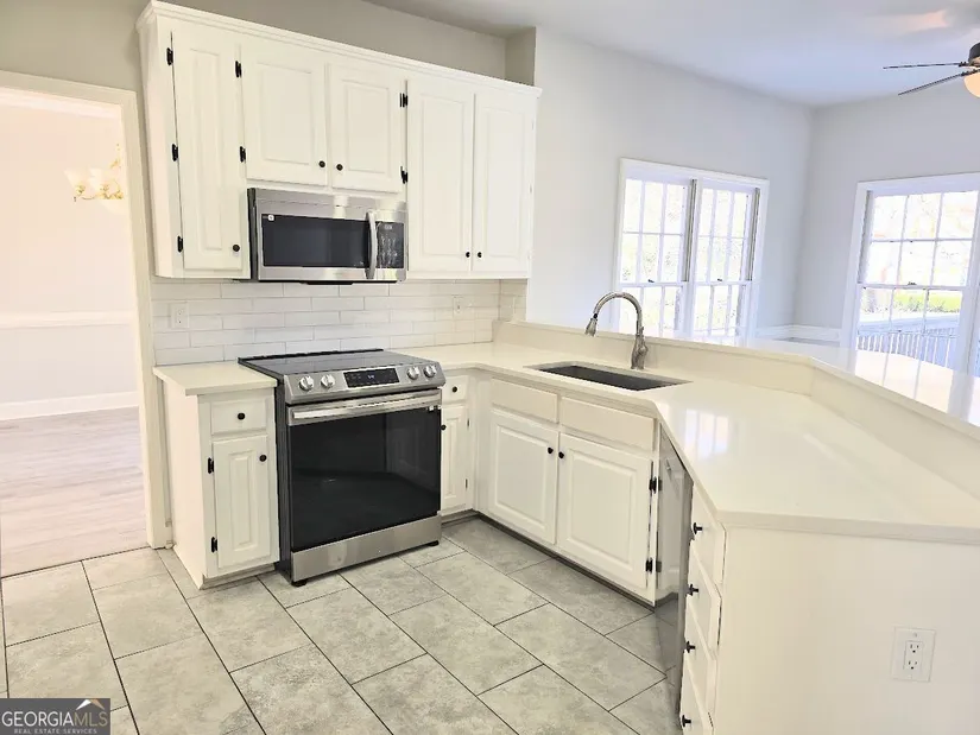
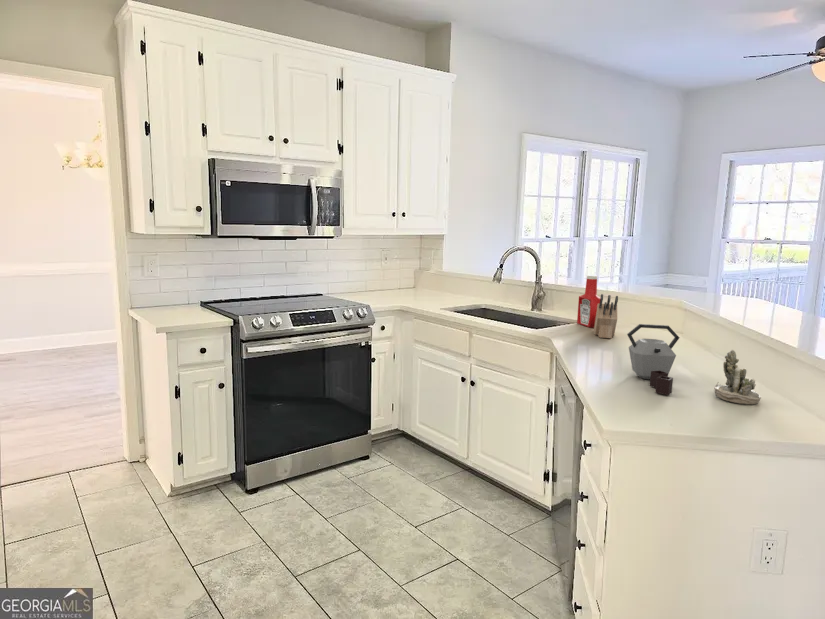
+ knife block (606, 314)
+ kettle (657, 356)
+ succulent planter (739, 374)
+ soap bottle (590, 300)
